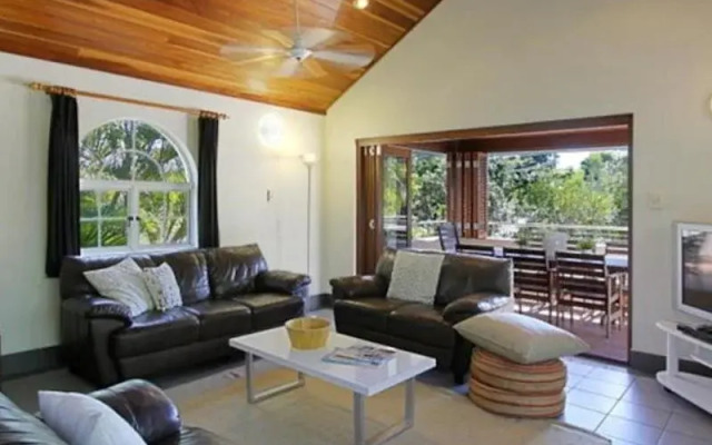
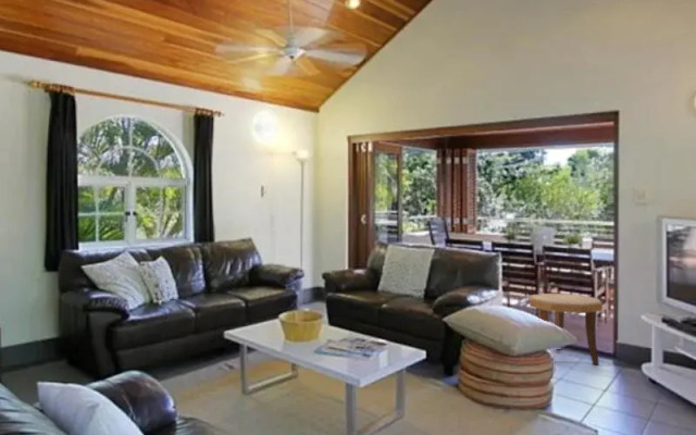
+ side table (562, 327)
